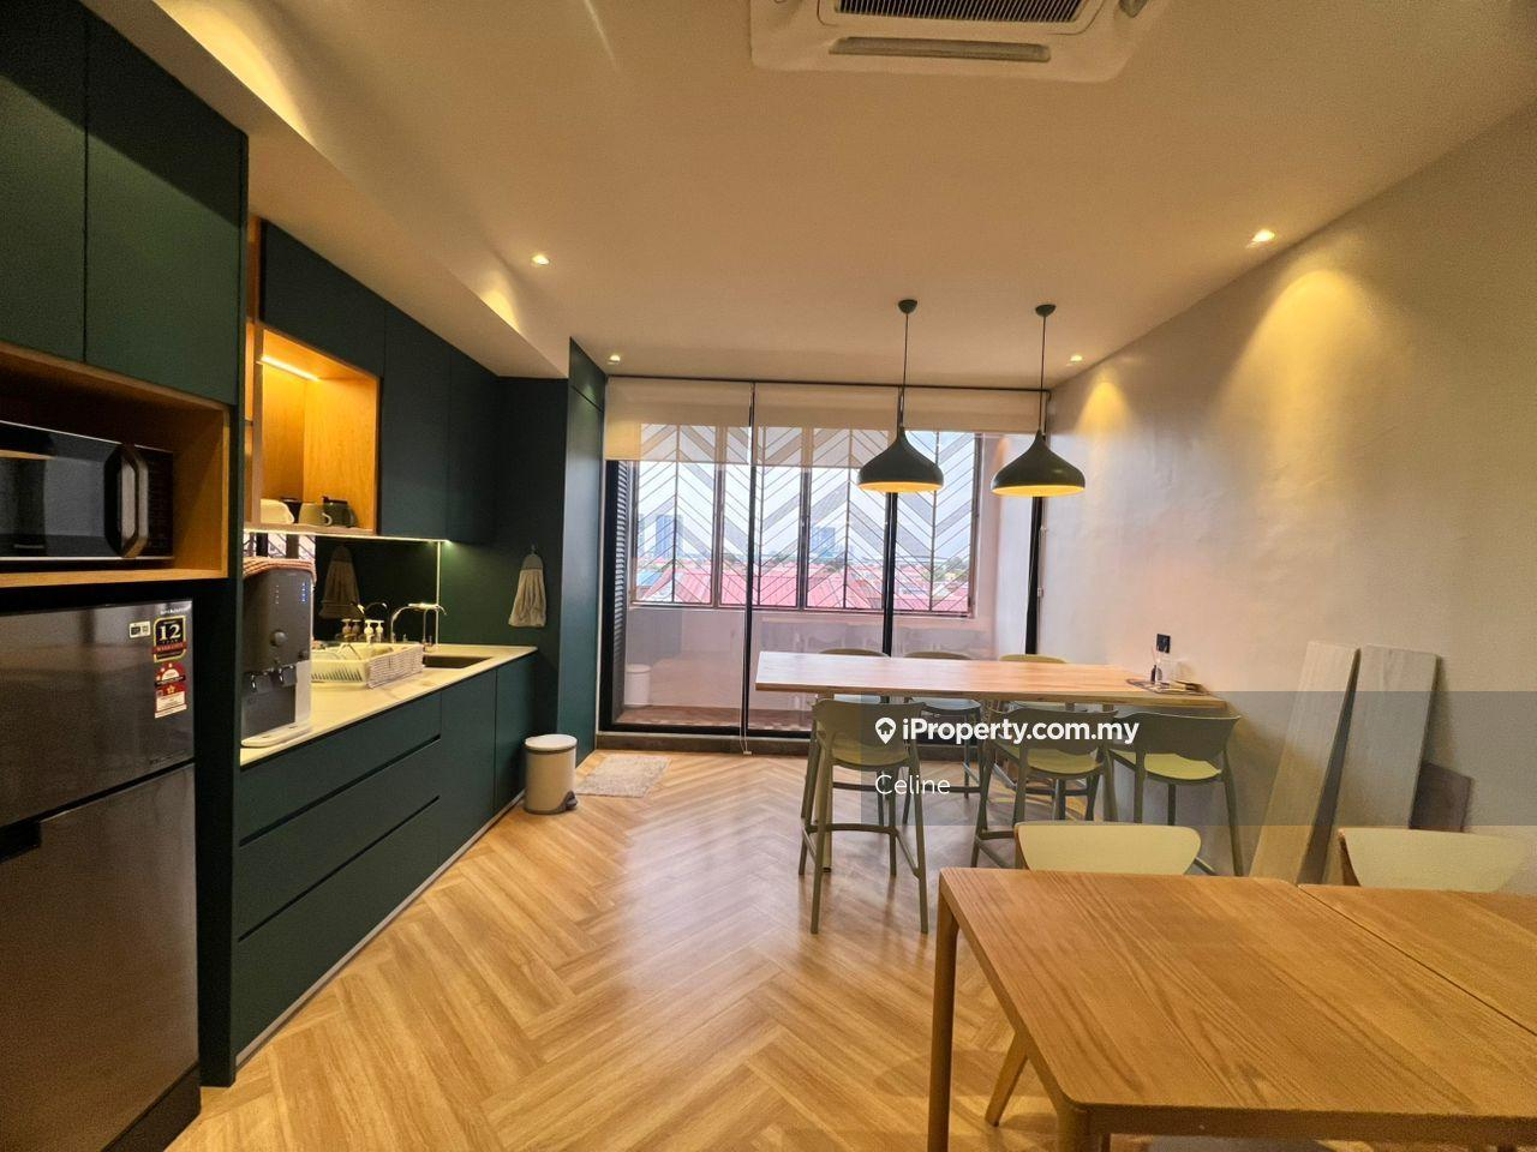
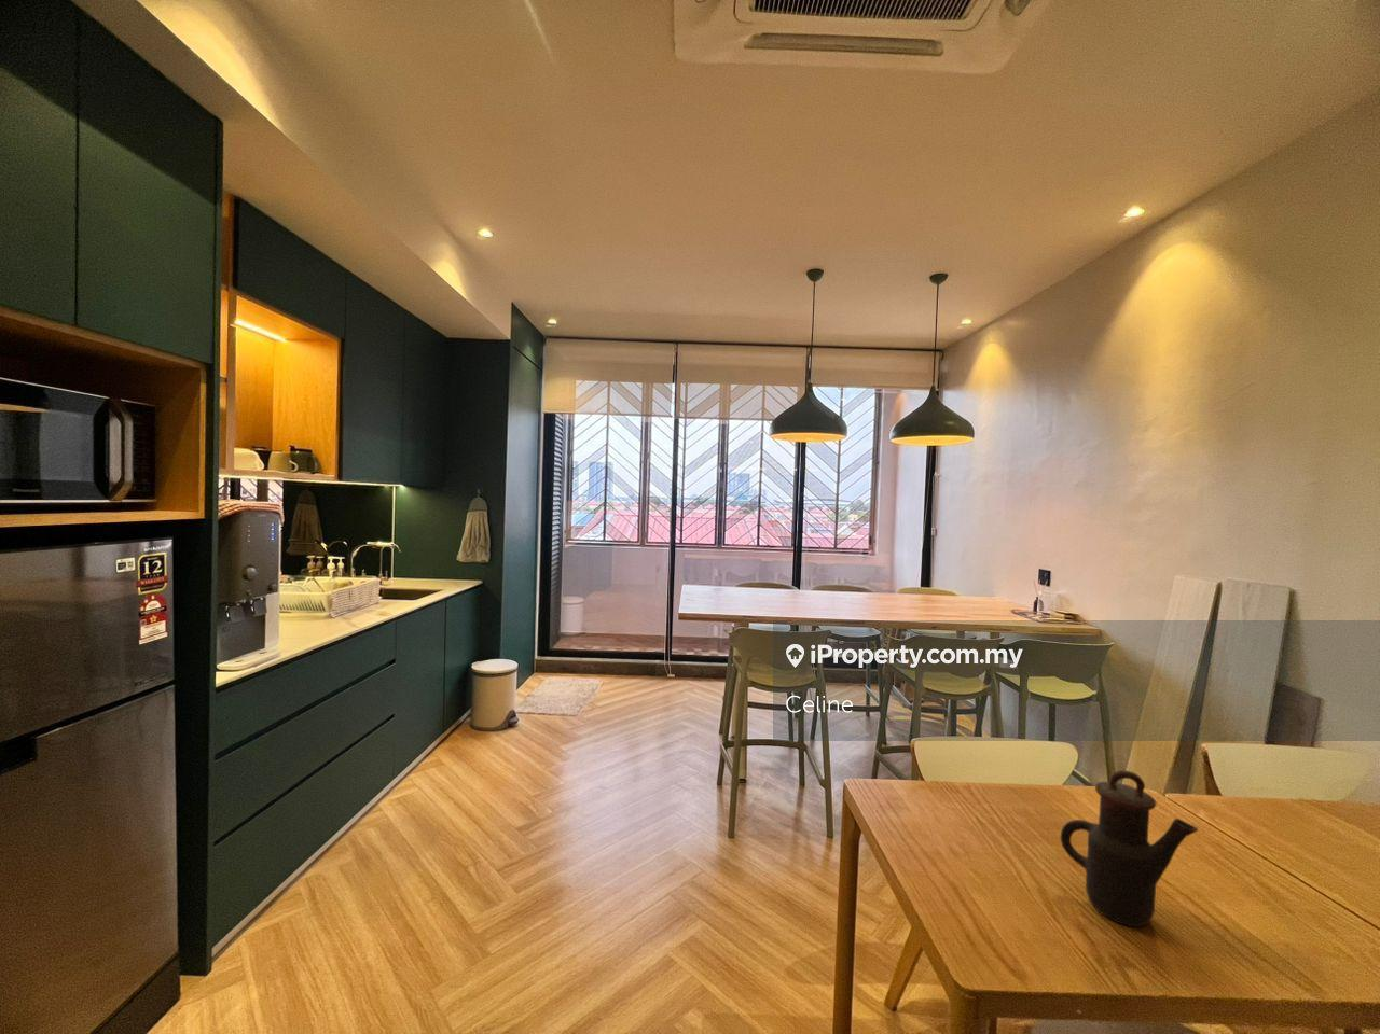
+ teapot (1122, 841)
